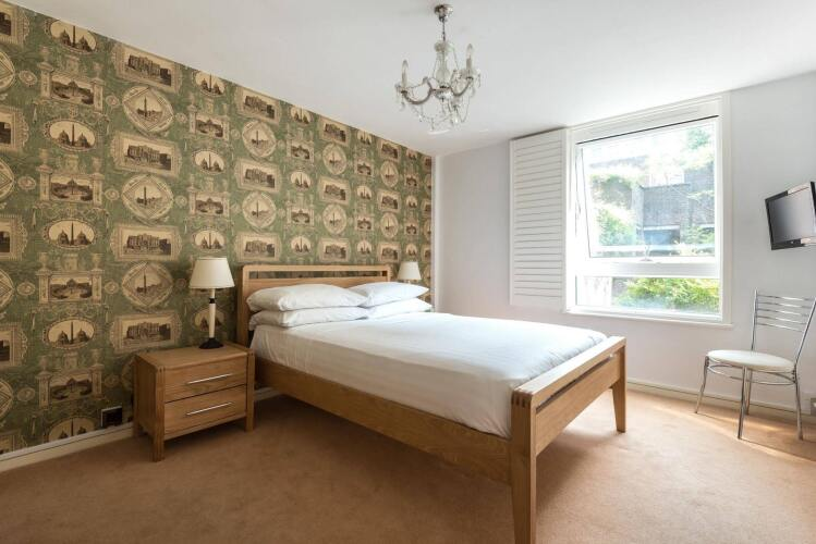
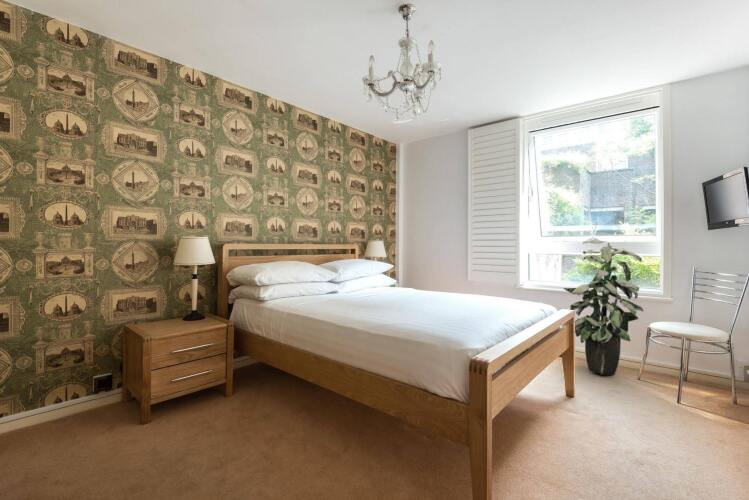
+ indoor plant (600, 306)
